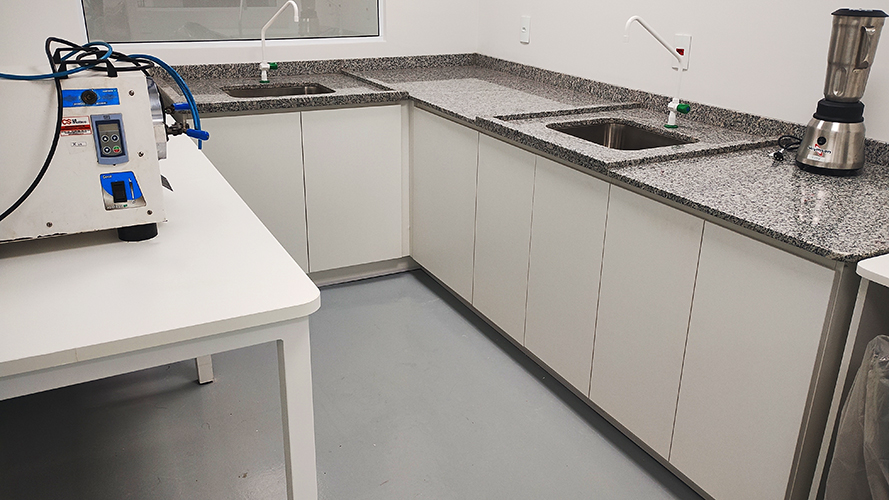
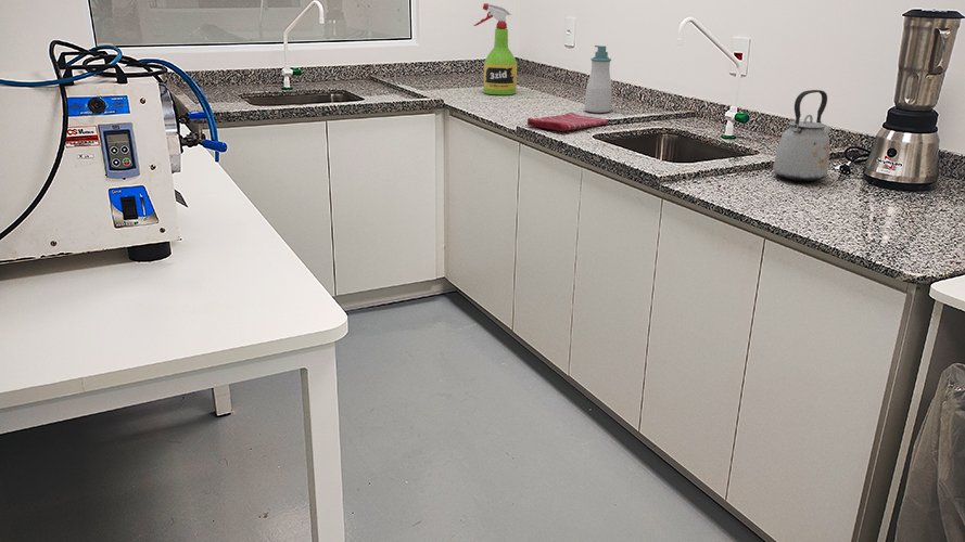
+ spray bottle (495, 49)
+ soap bottle (599, 78)
+ dish towel (567, 120)
+ kettle (811, 133)
